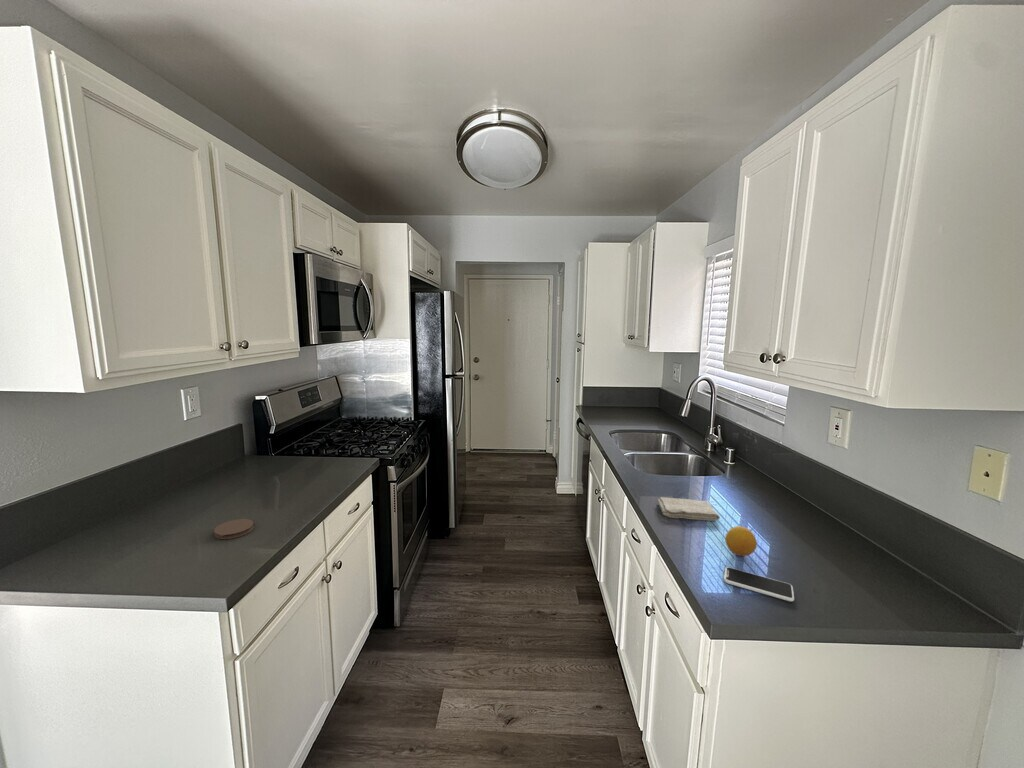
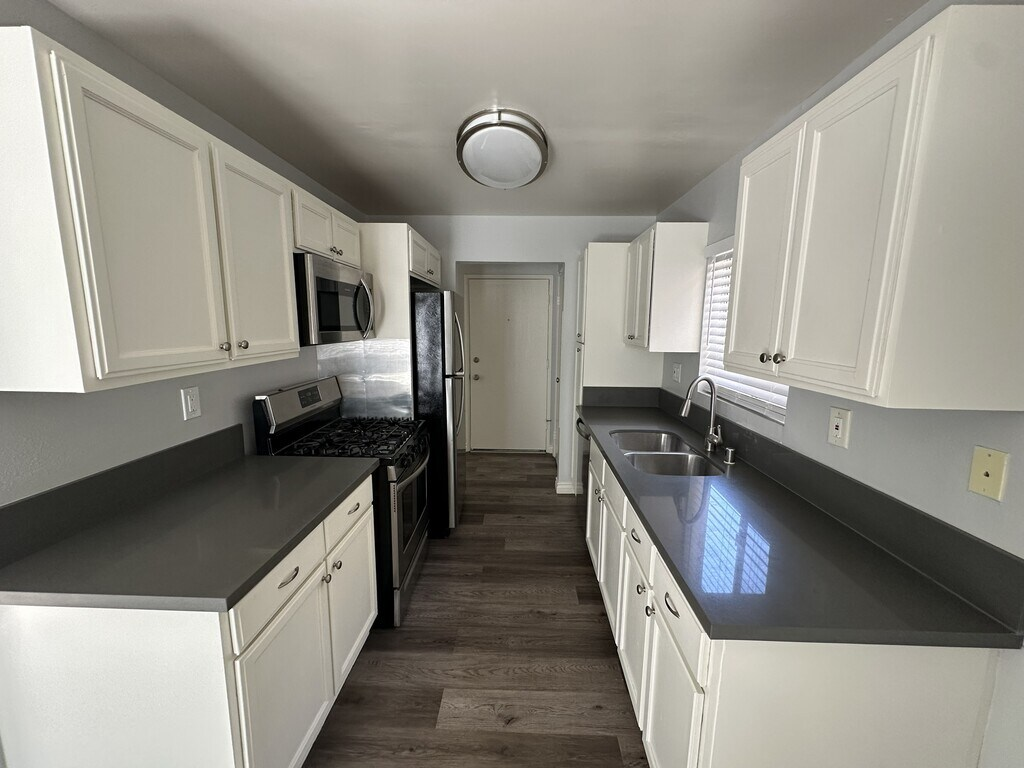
- fruit (740, 541)
- coaster (234, 528)
- washcloth (686, 508)
- smartphone (757, 583)
